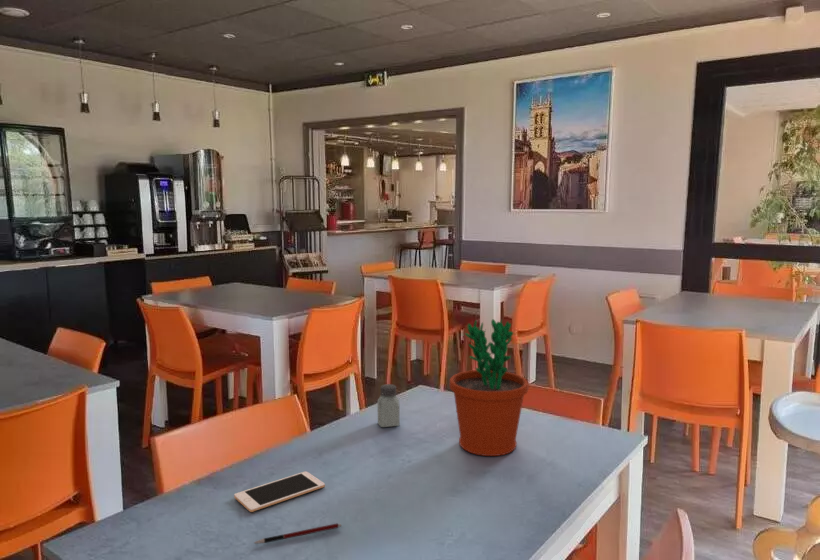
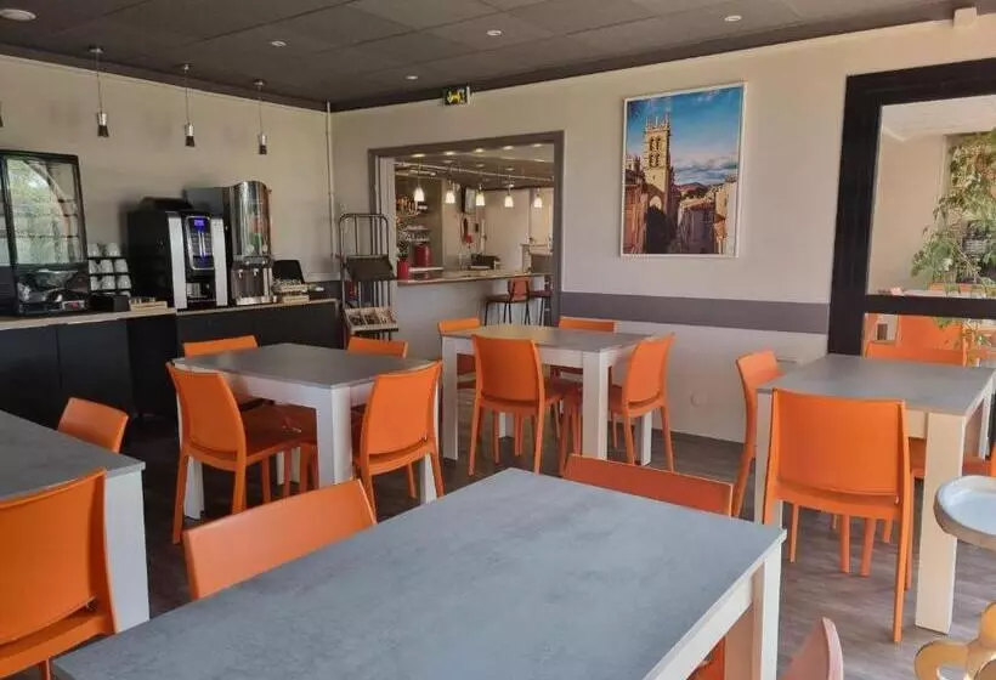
- pen (298, 533)
- cell phone (280, 490)
- flower pot (488, 382)
- saltshaker (388, 405)
